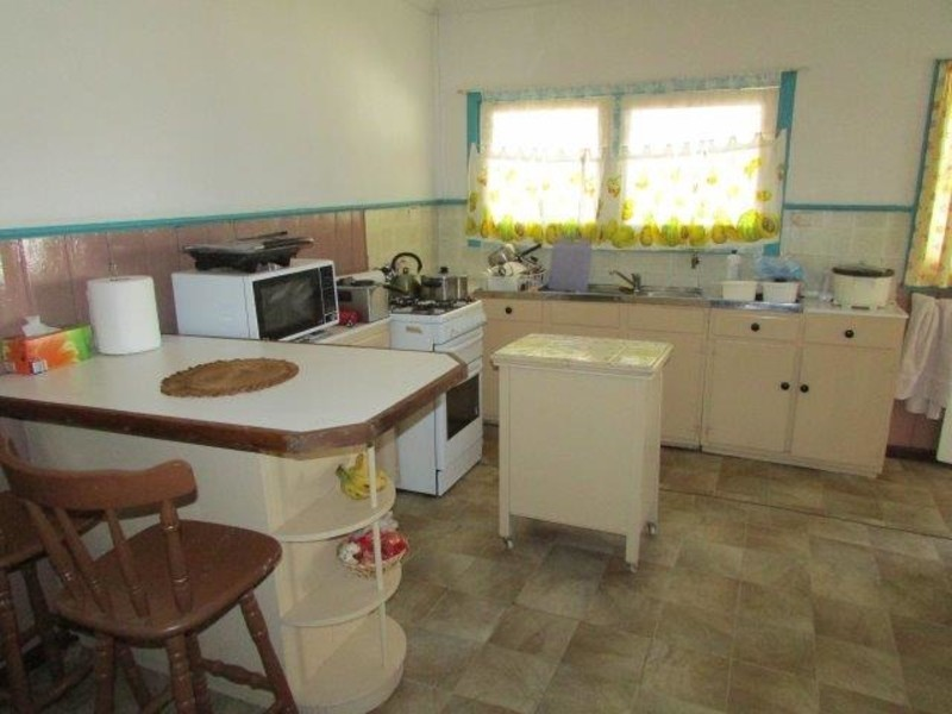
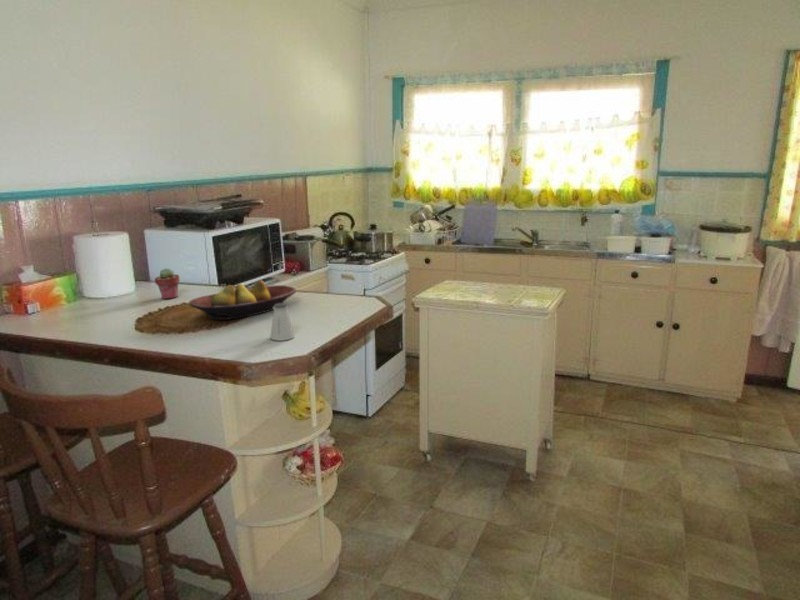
+ saltshaker (281, 320)
+ potted succulent (167, 282)
+ fruit bowl (245, 297)
